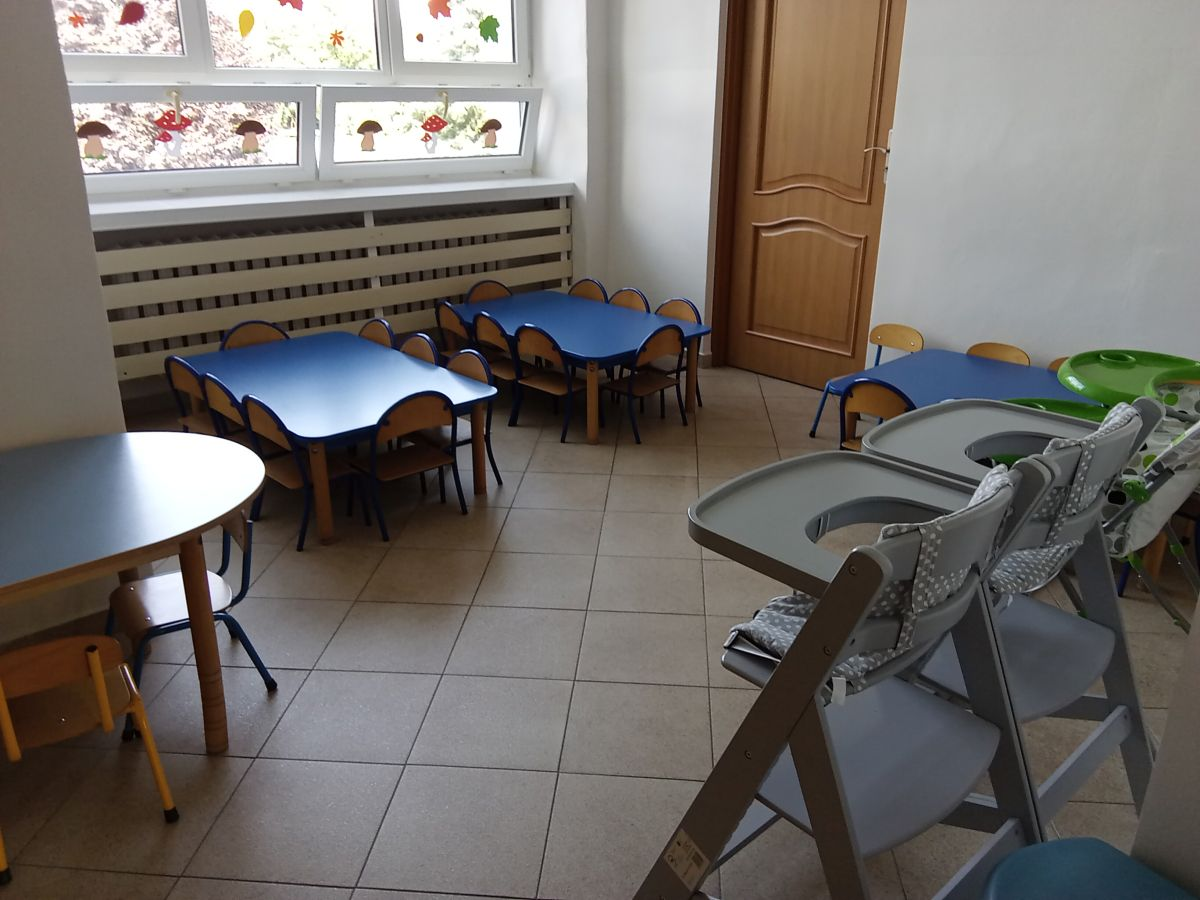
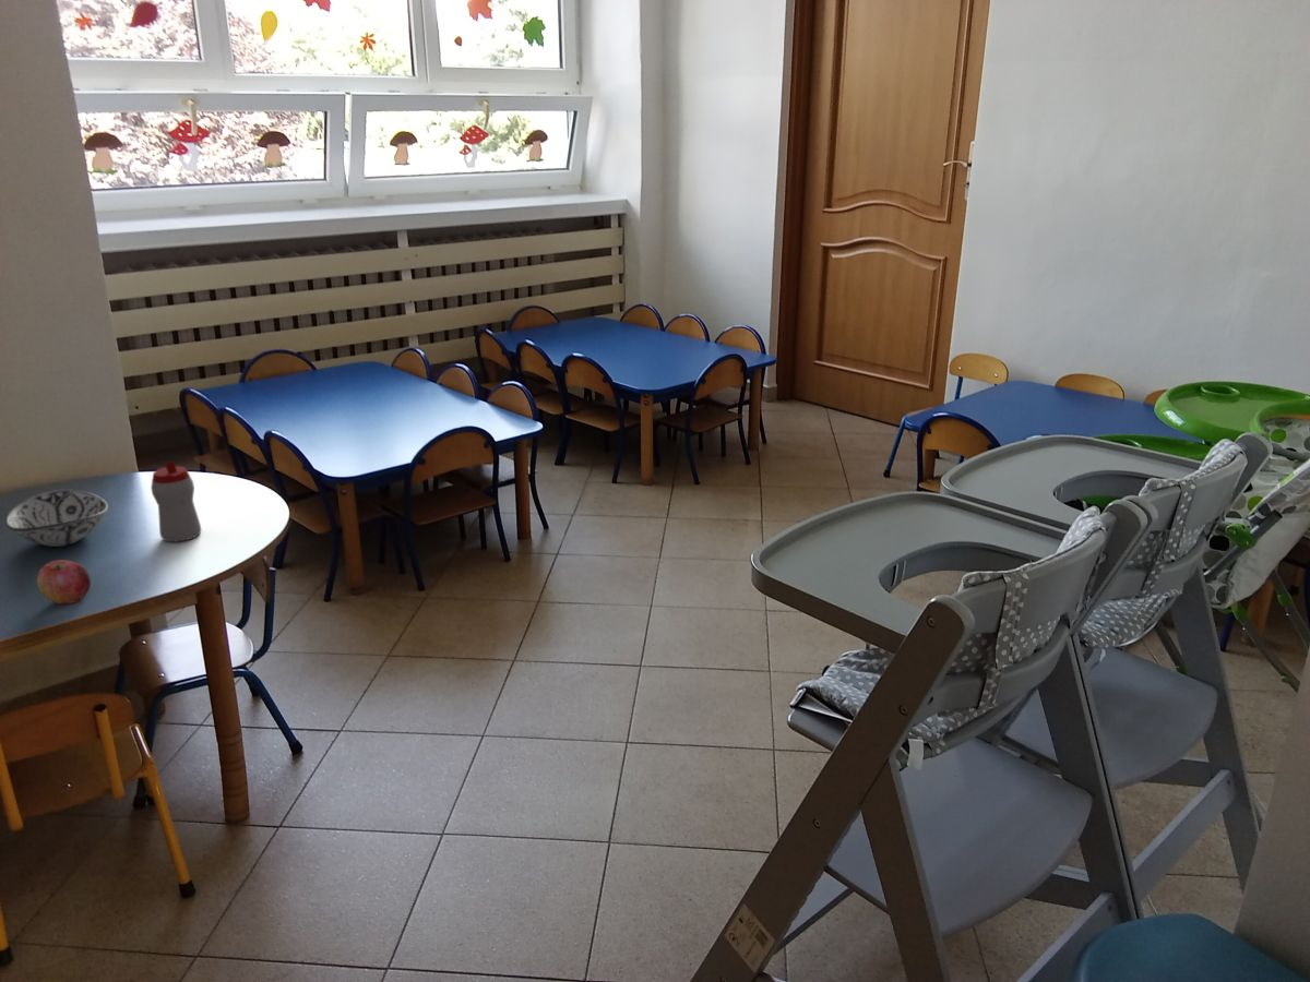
+ sippy cup (175, 499)
+ decorative bowl (59, 523)
+ apple (63, 580)
